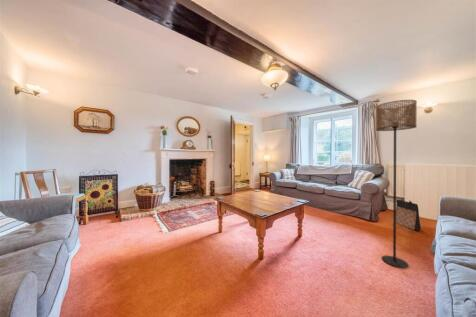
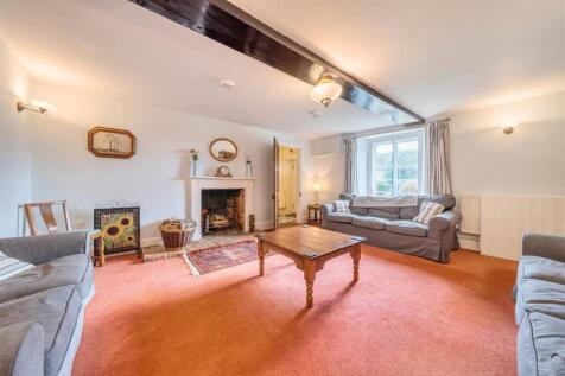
- floor lamp (394, 183)
- bag (406, 212)
